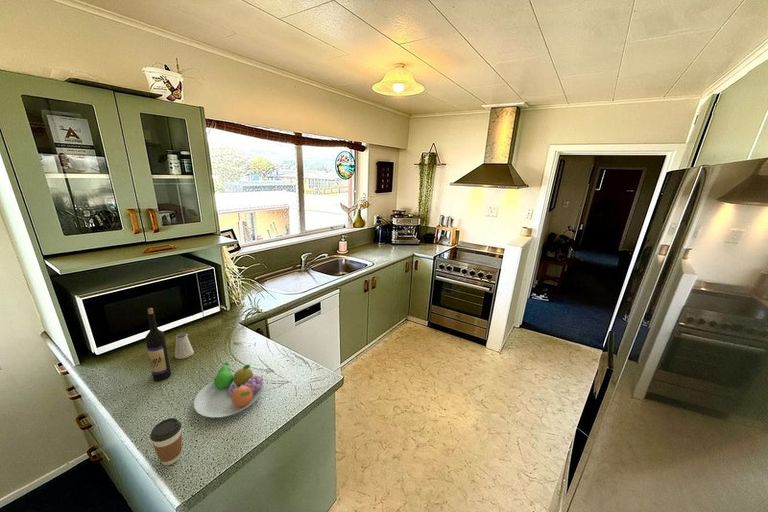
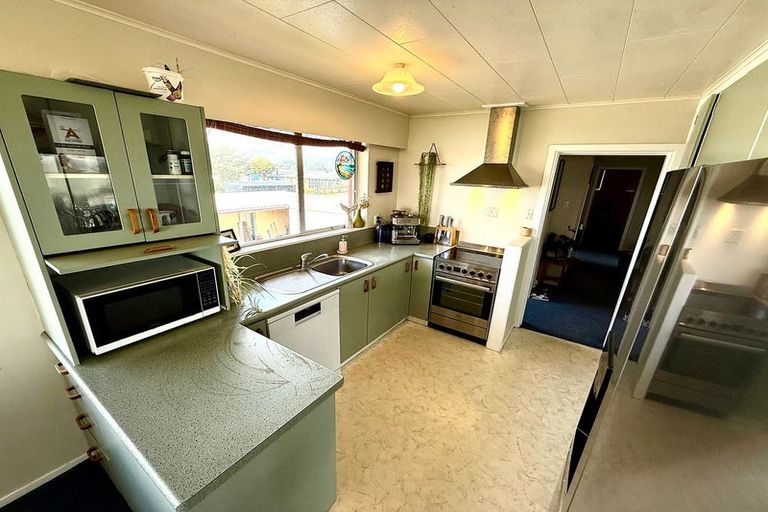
- coffee cup (168, 442)
- fruit bowl (230, 385)
- saltshaker (182, 344)
- wine bottle (156, 343)
